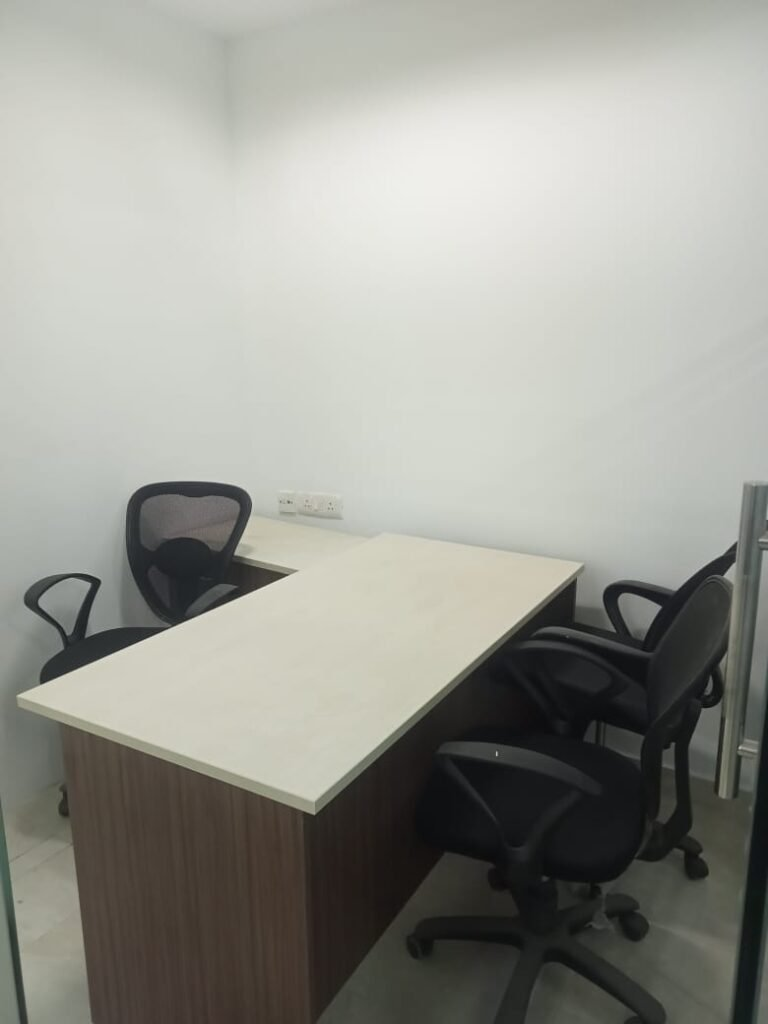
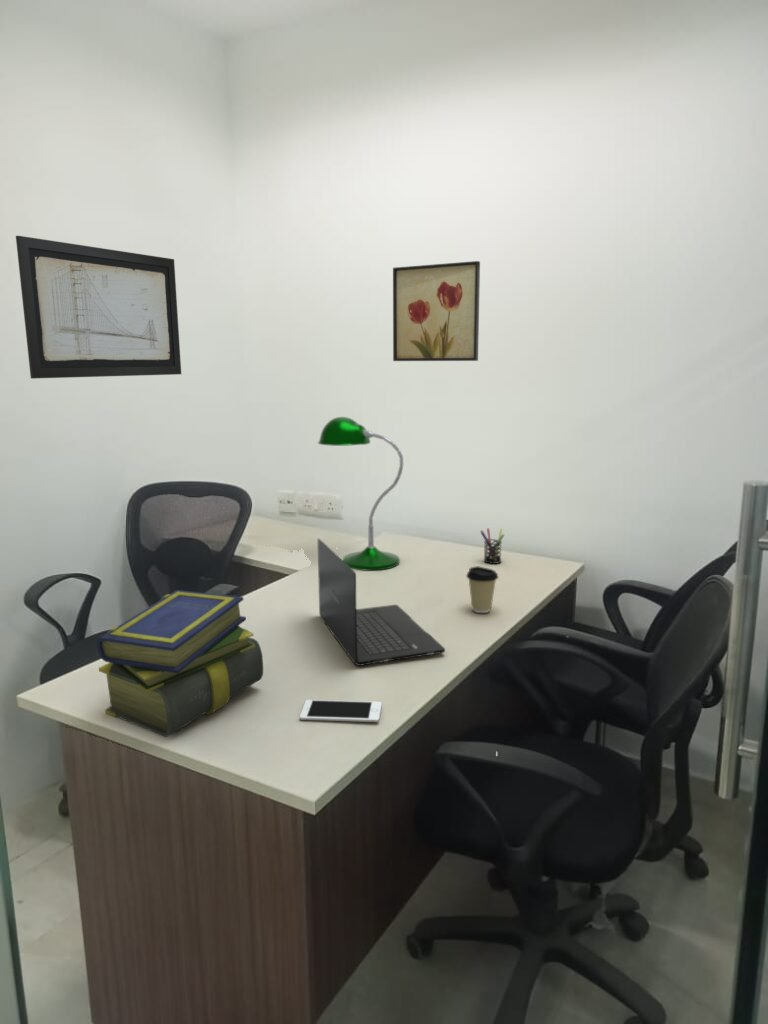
+ stack of books (182, 656)
+ wall art (108, 313)
+ coffee cup (481, 590)
+ cell phone (341, 710)
+ laptop (380, 606)
+ wall art (435, 313)
+ desk lamp (377, 499)
+ pen holder (493, 544)
